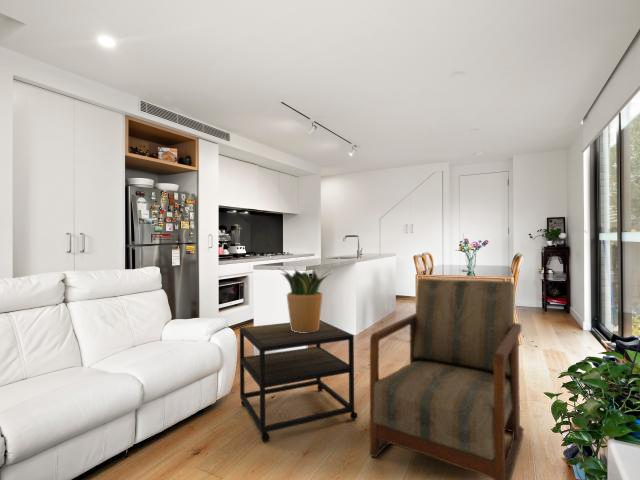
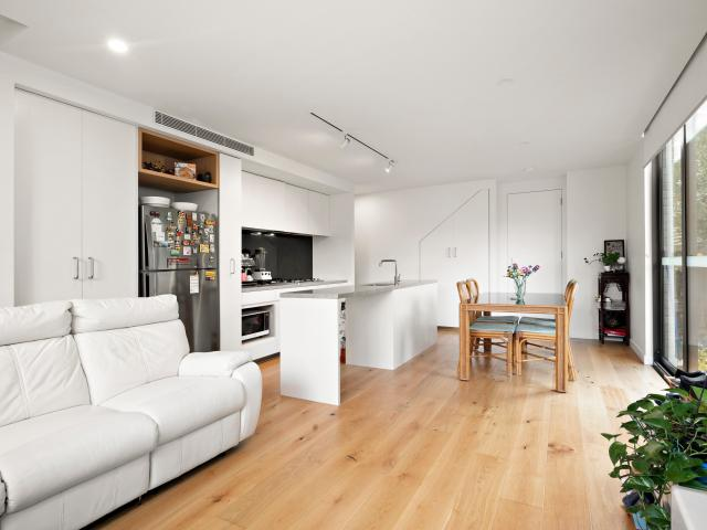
- potted plant (304, 298)
- armchair (449, 364)
- side table (296, 371)
